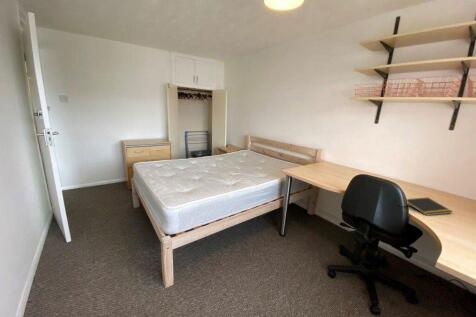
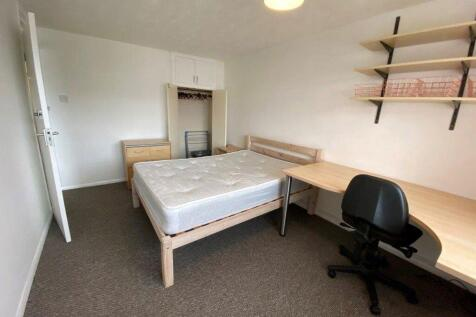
- notepad (427, 205)
